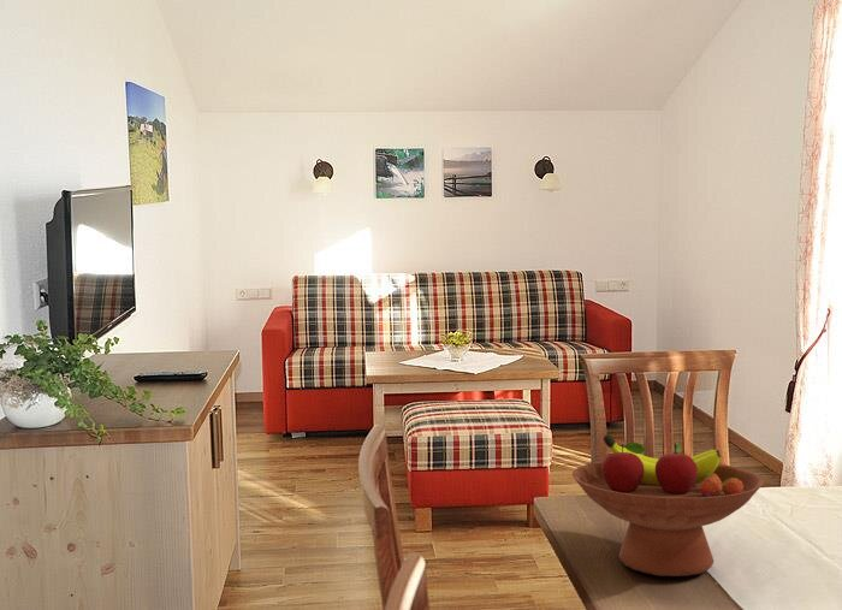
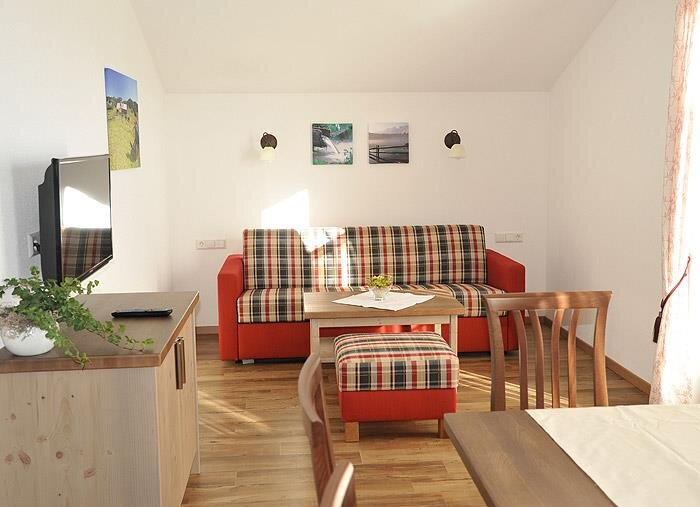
- fruit bowl (665, 502)
